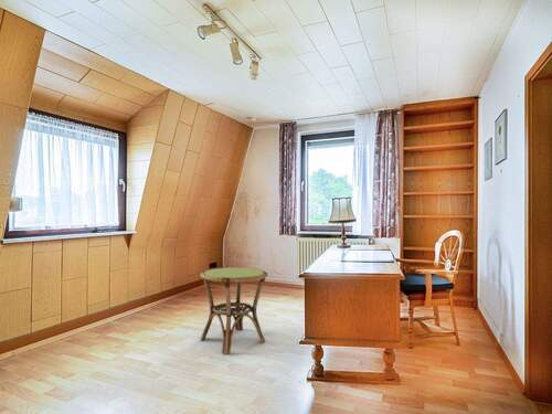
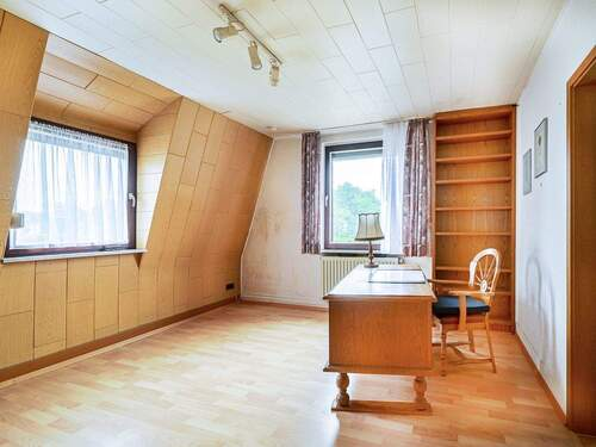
- side table (233, 306)
